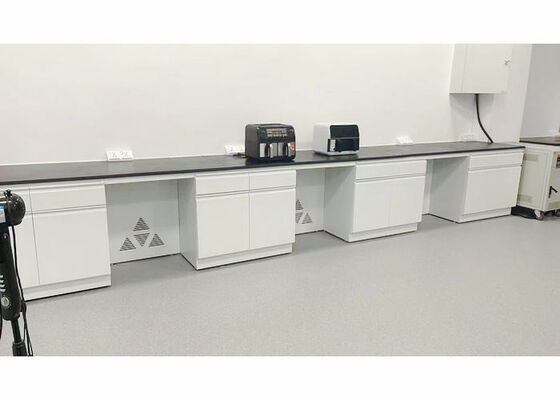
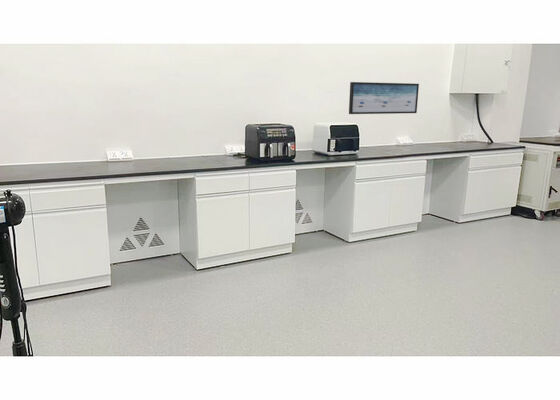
+ wall art (384, 98)
